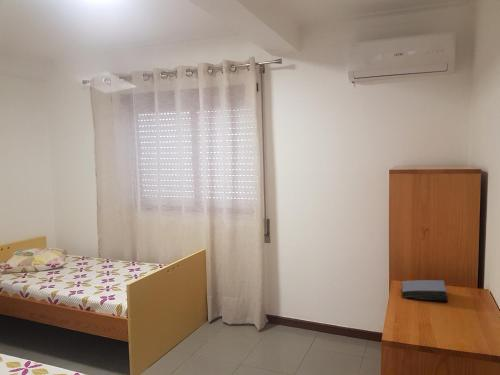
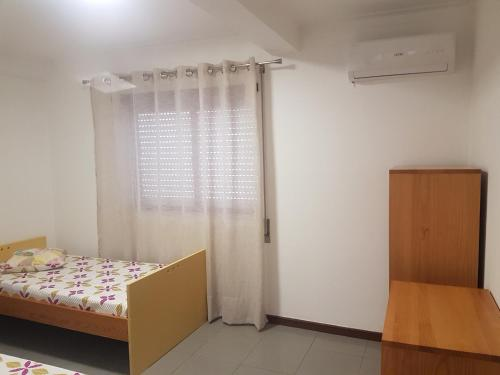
- book (423, 288)
